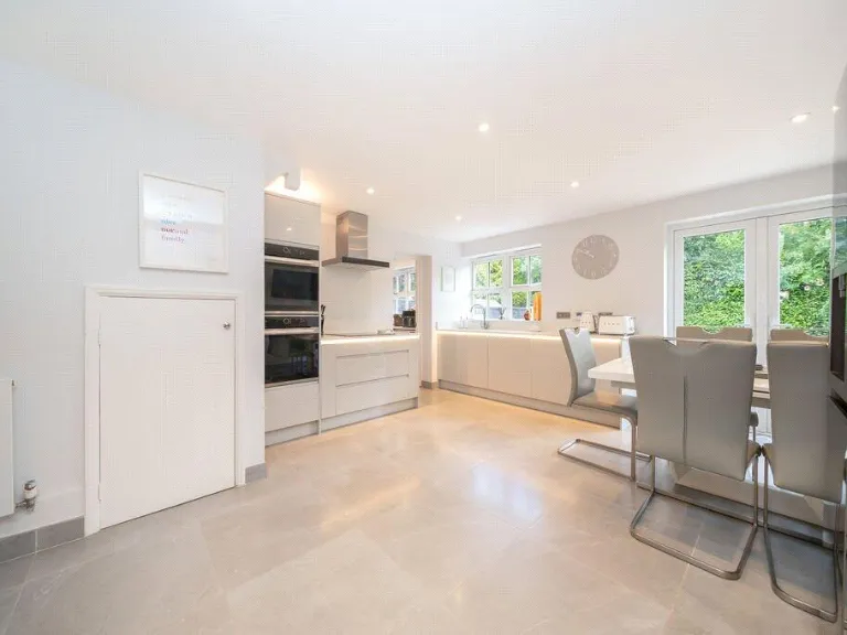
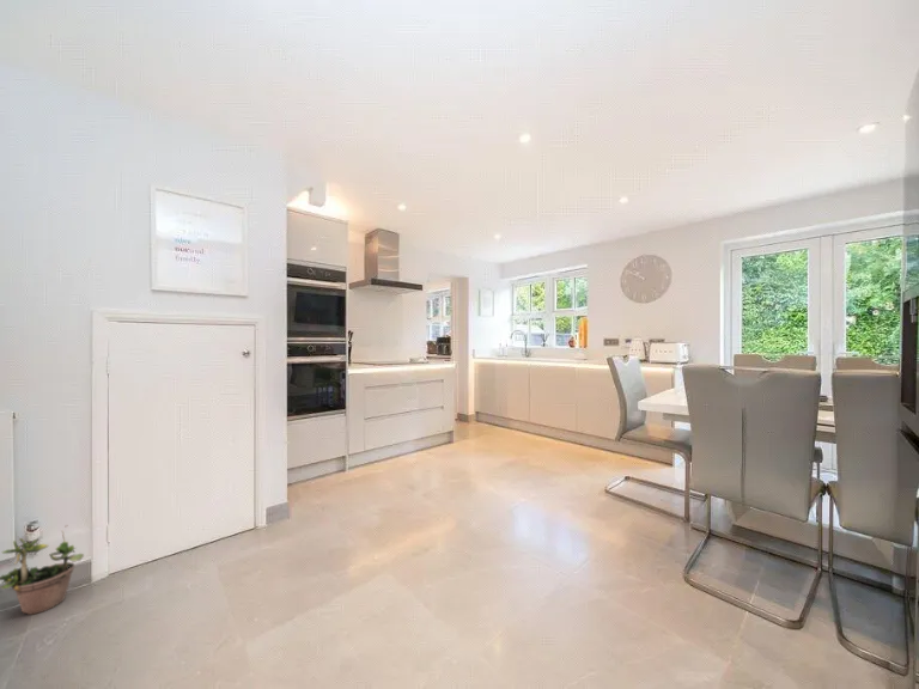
+ potted plant (42, 567)
